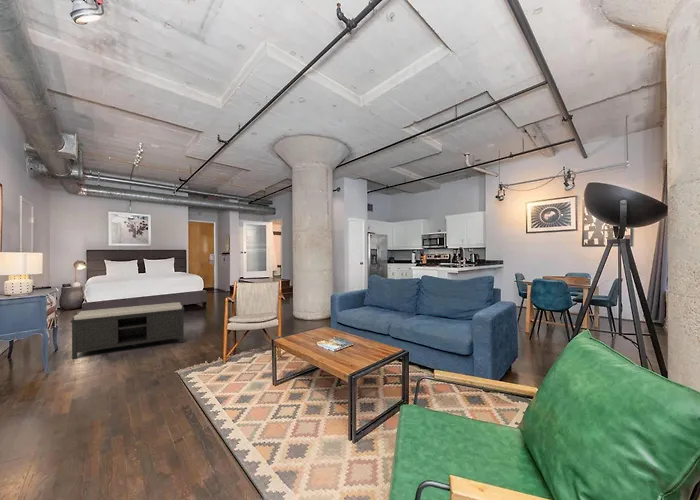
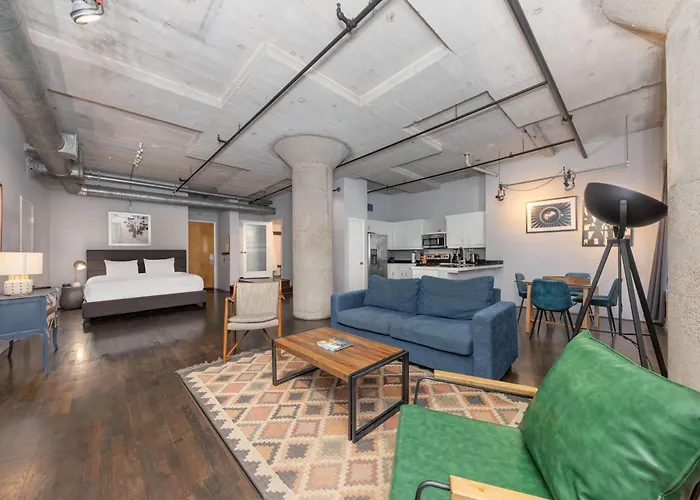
- bench (133, 327)
